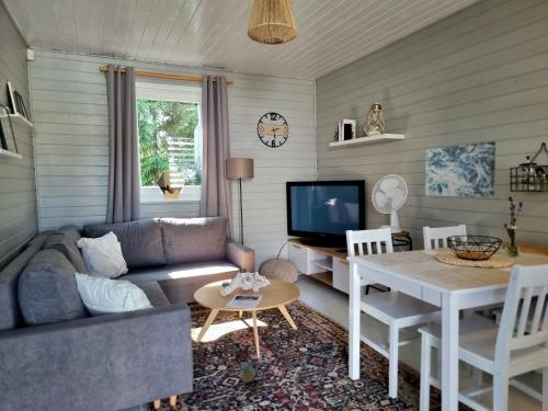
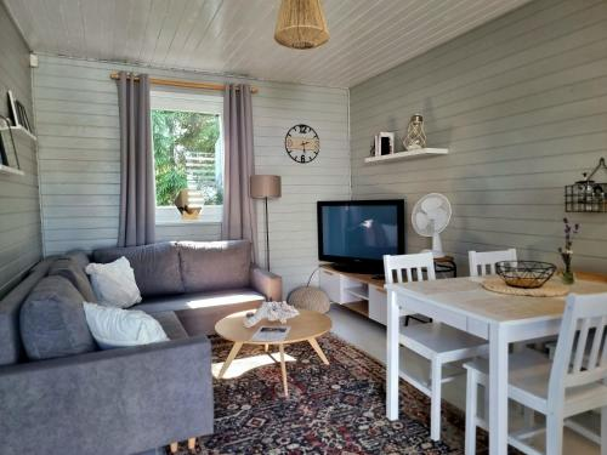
- plush toy (248, 370)
- wall art (457, 171)
